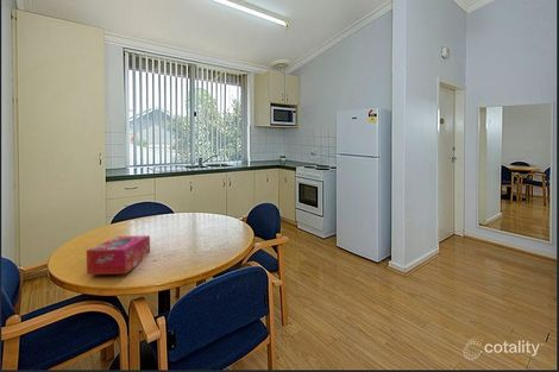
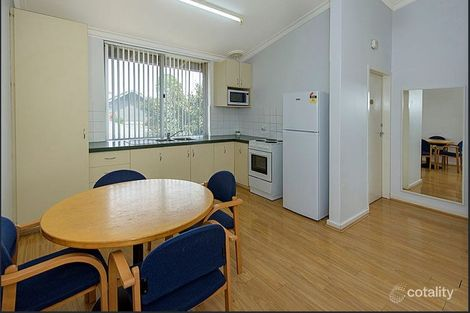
- tissue box (121, 253)
